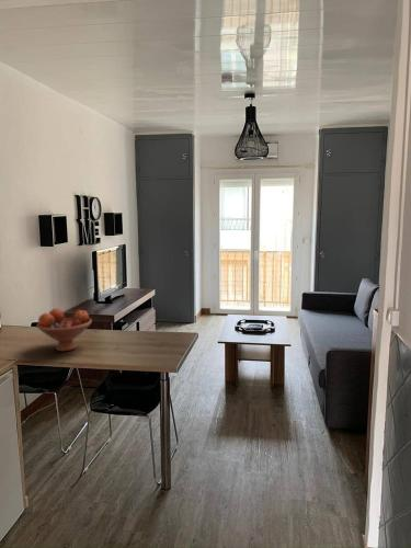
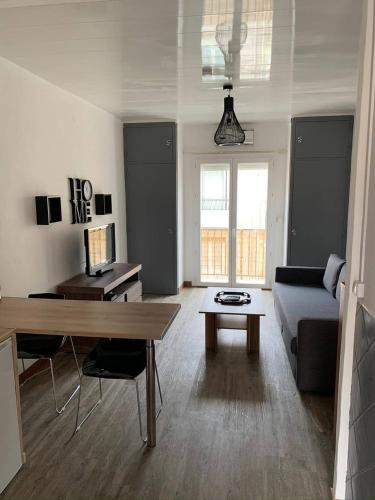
- fruit bowl (65, 330)
